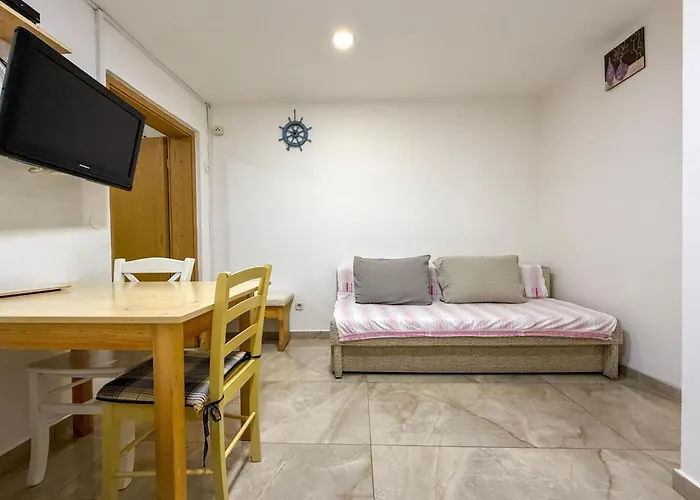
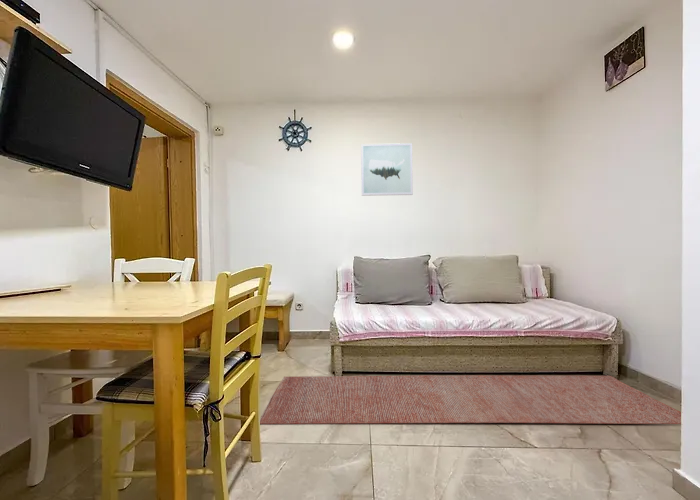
+ wall art (386, 169)
+ rug (459, 396)
